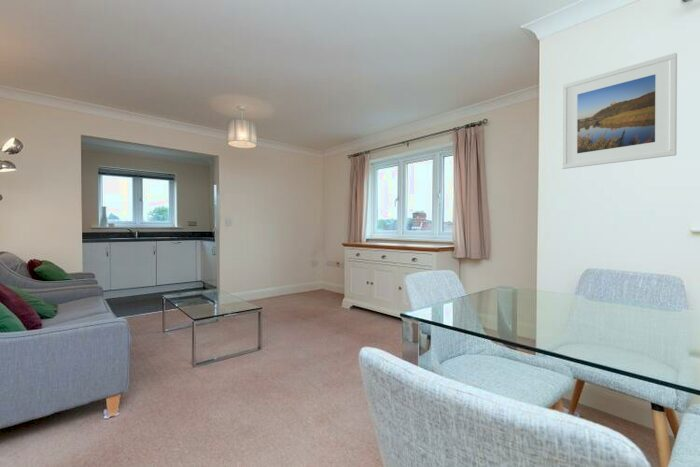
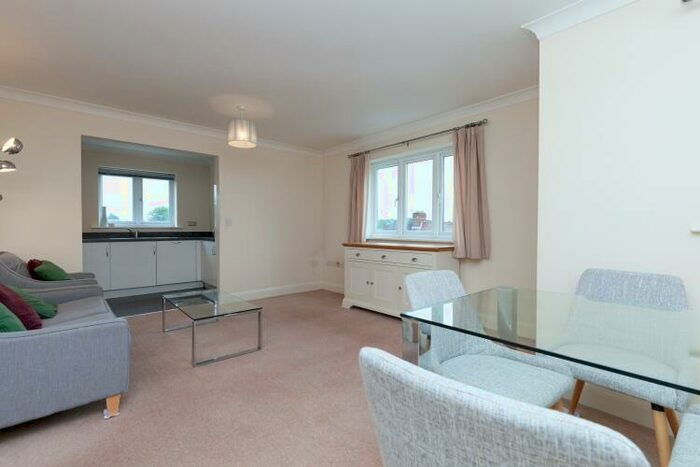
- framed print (613, 116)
